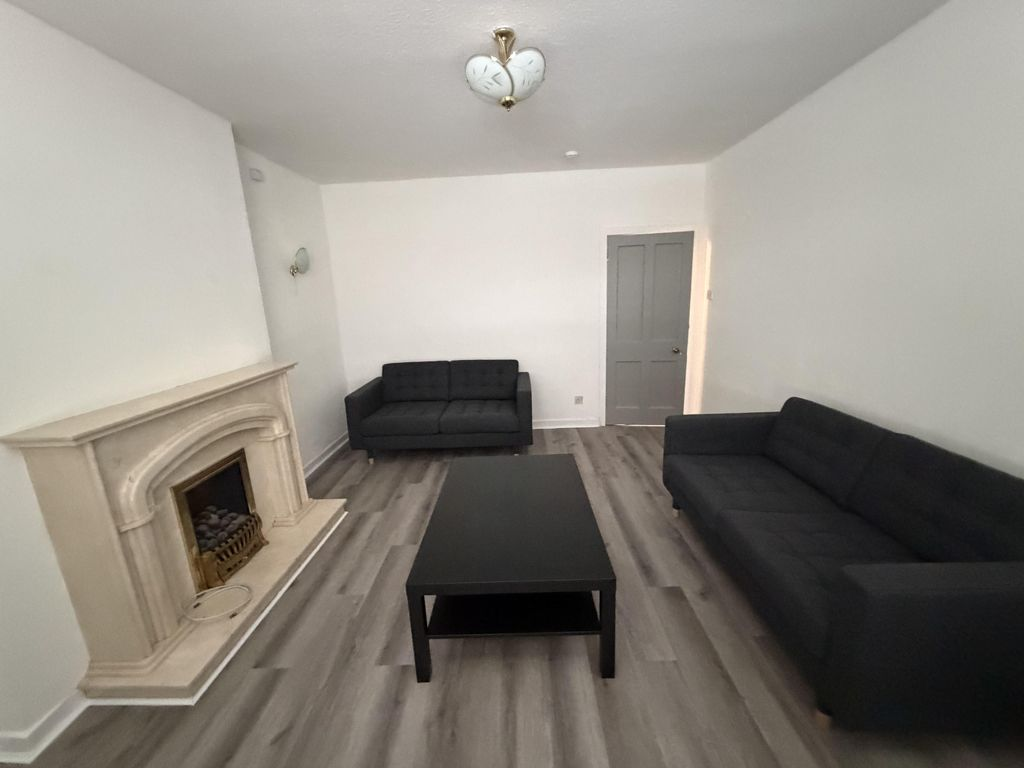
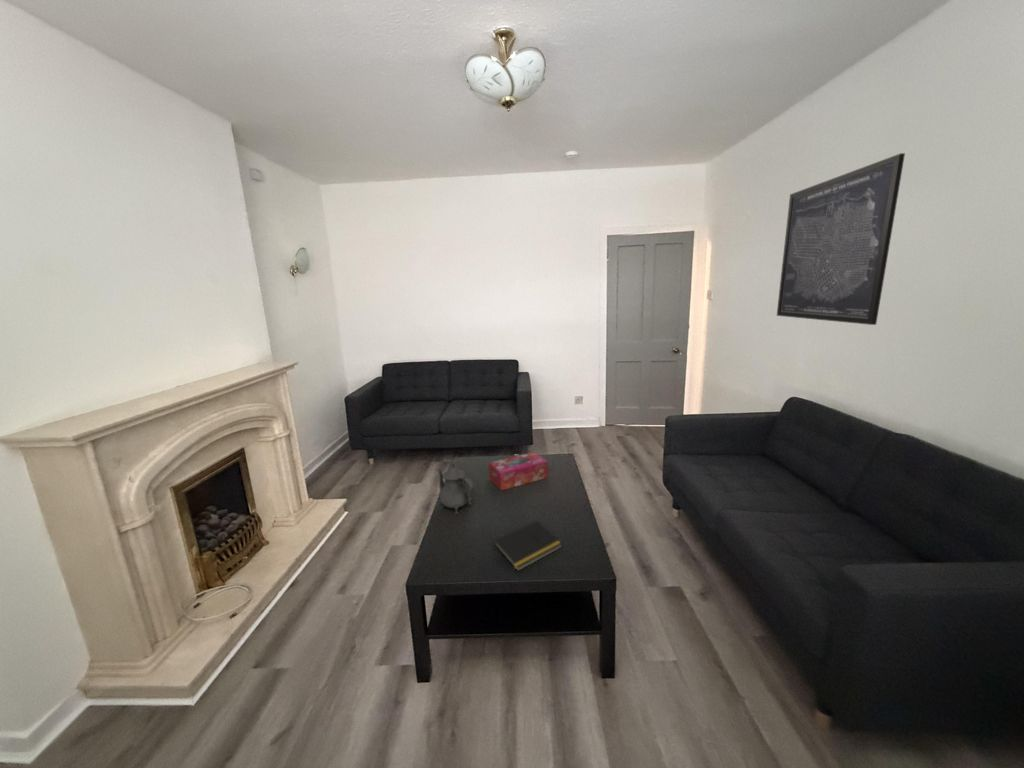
+ teapot (454, 483)
+ tissue box (518, 470)
+ notepad (528, 543)
+ wall art (827, 251)
